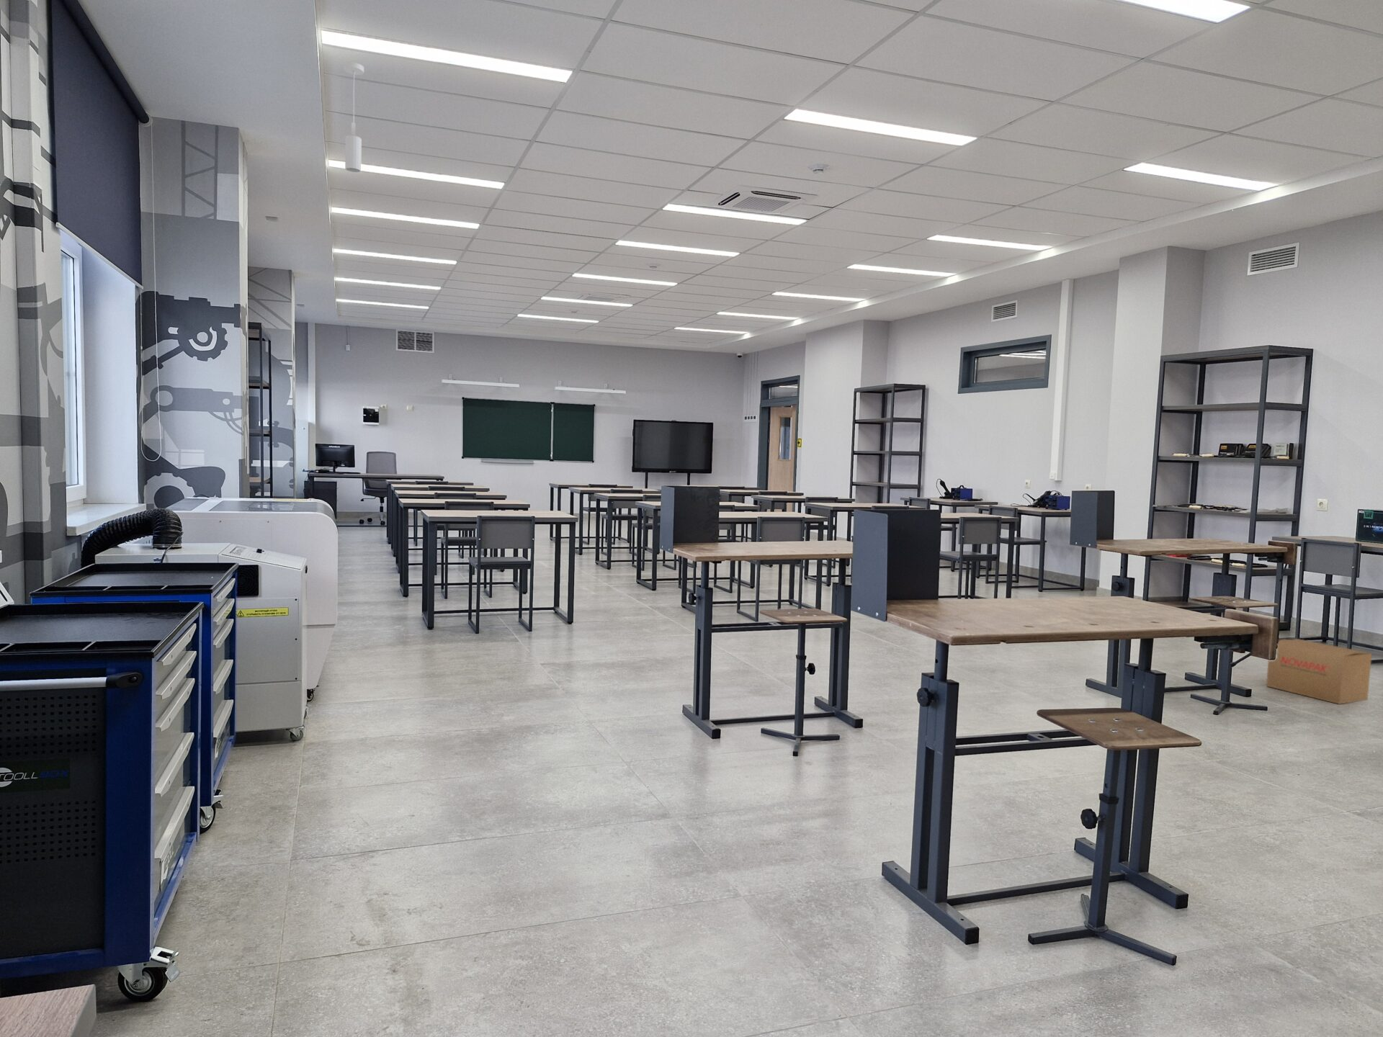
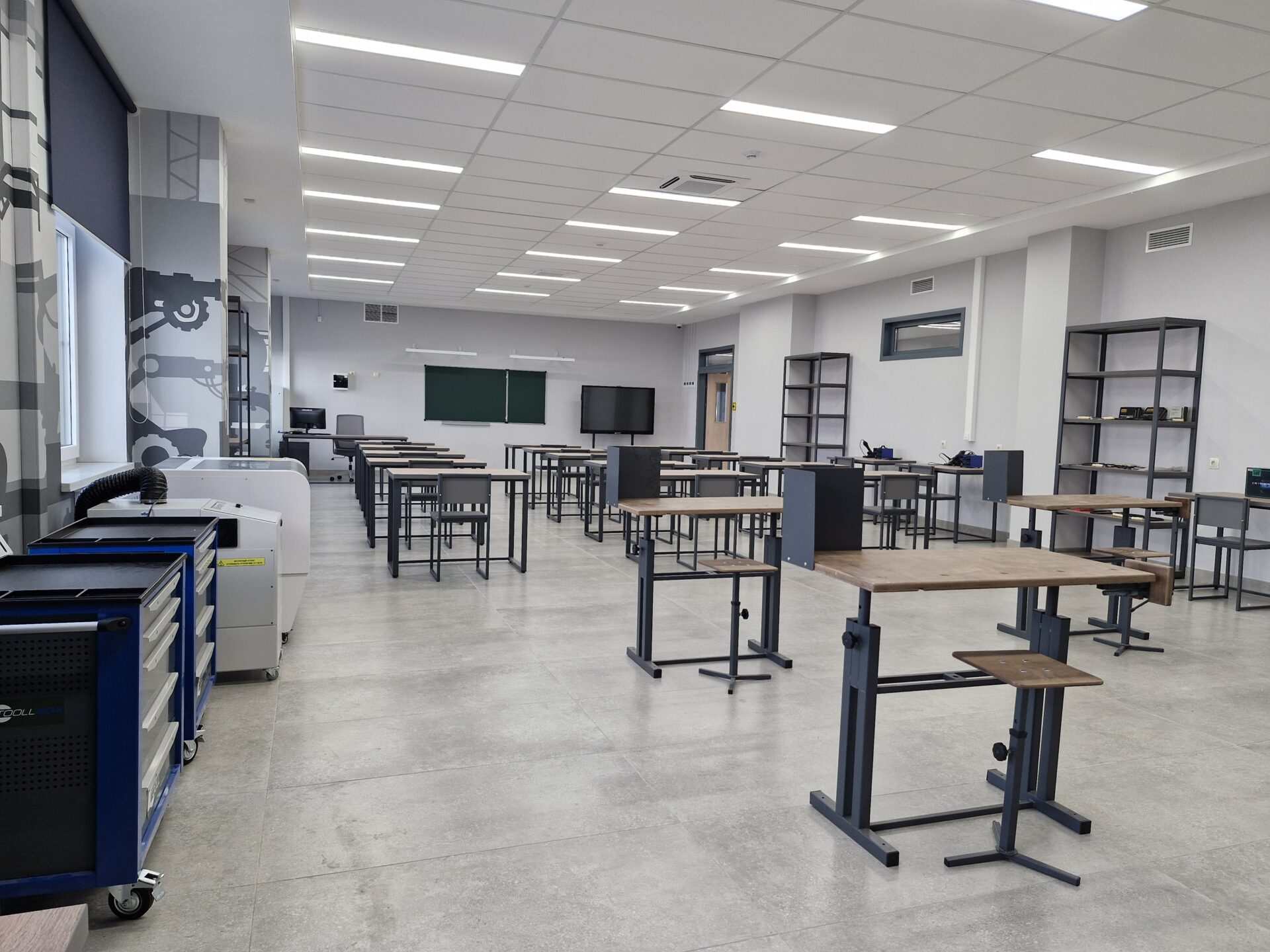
- cardboard box (1318, 669)
- pendant light (353, 118)
